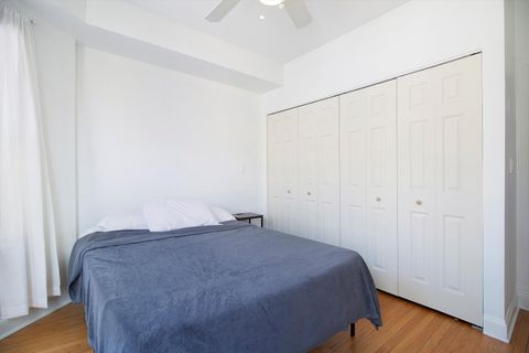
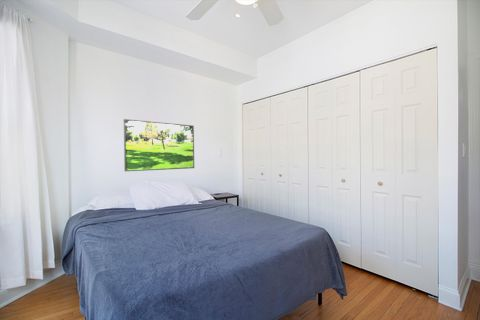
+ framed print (162, 146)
